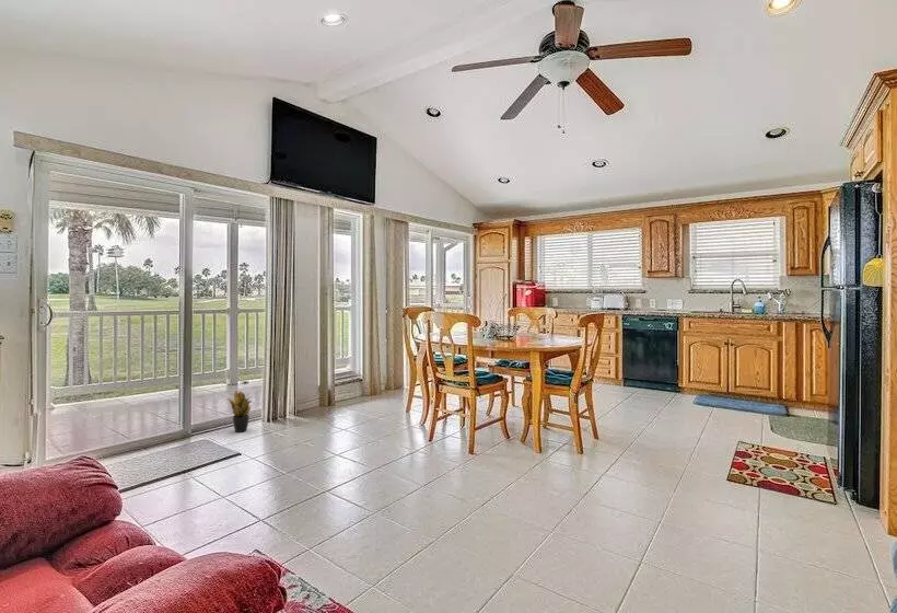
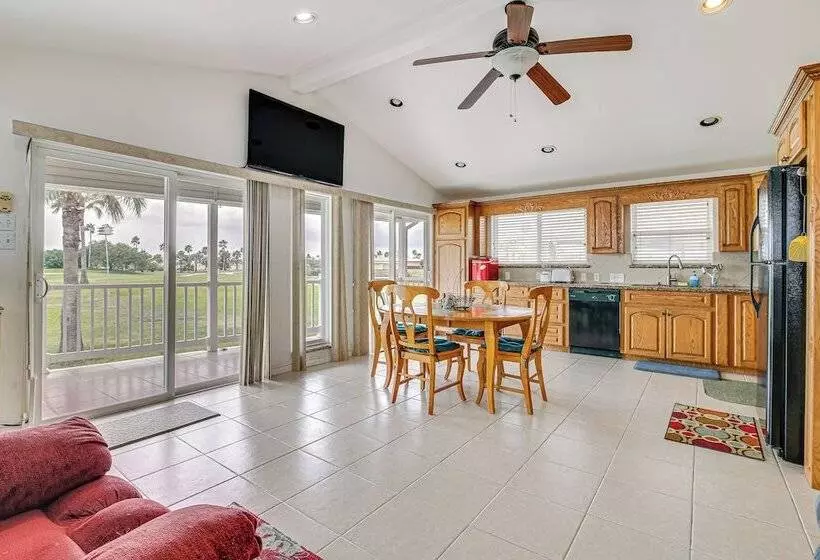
- potted plant (242, 409)
